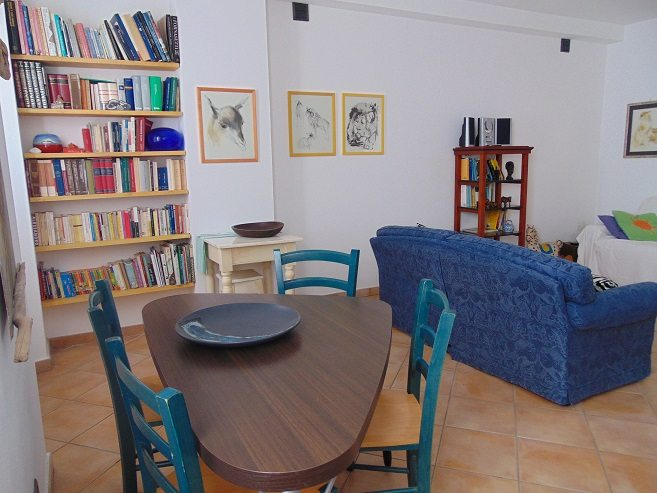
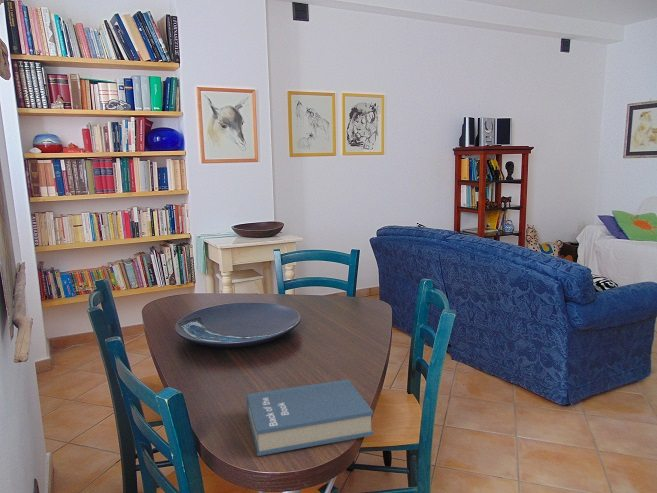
+ book (307, 412)
